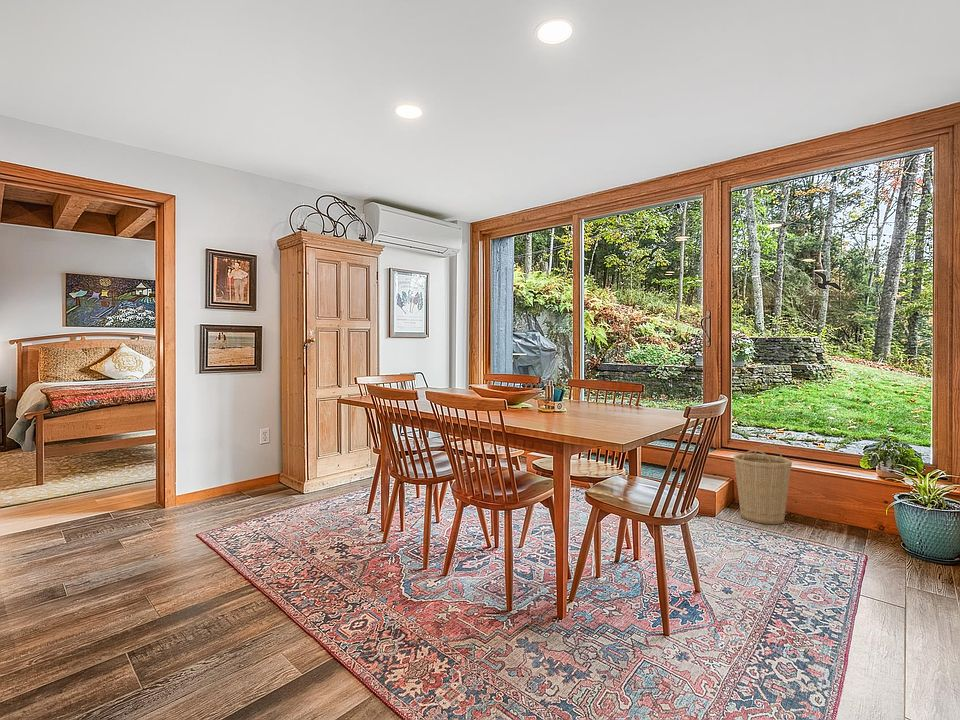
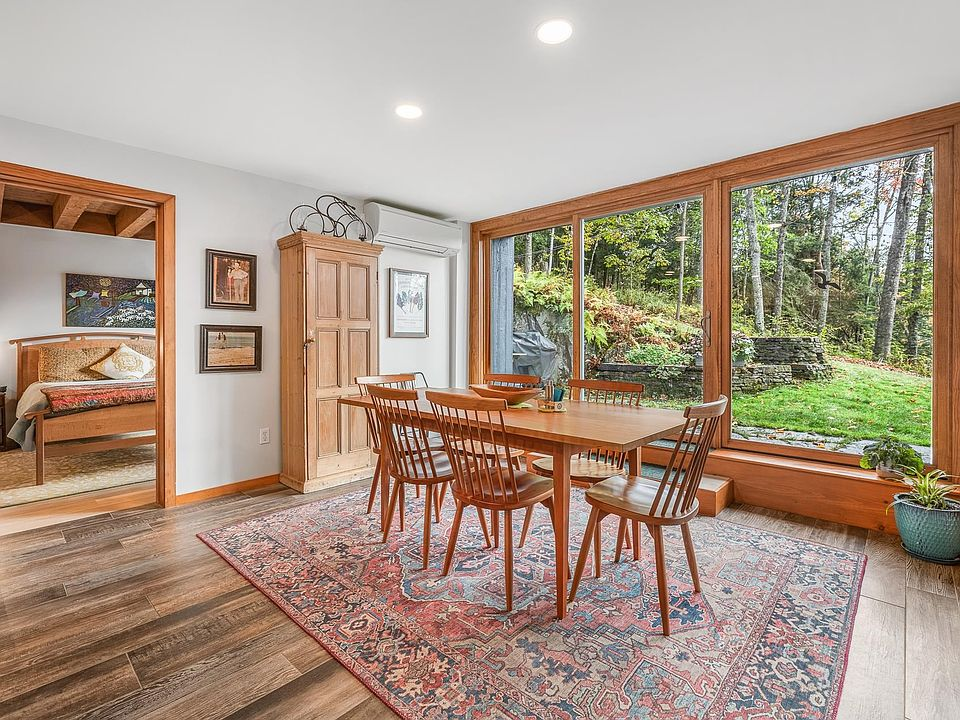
- basket (761, 482)
